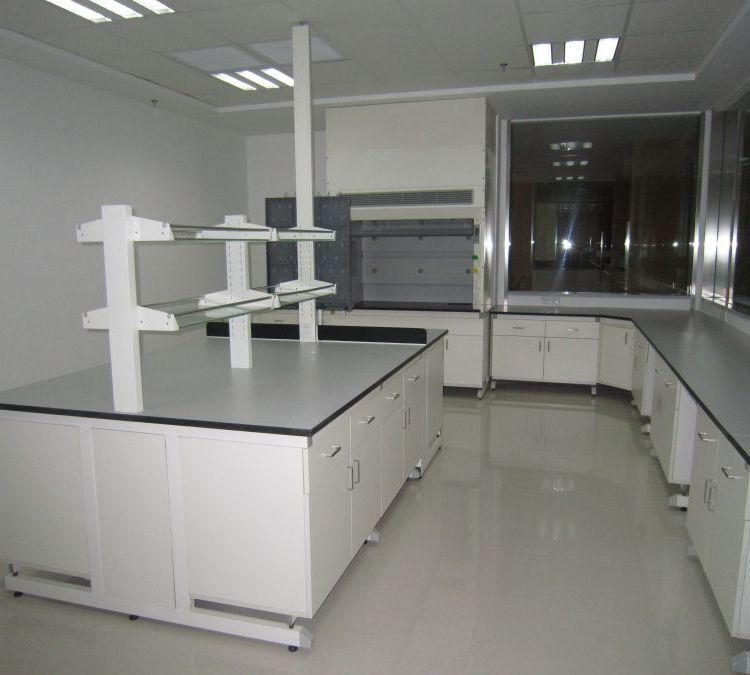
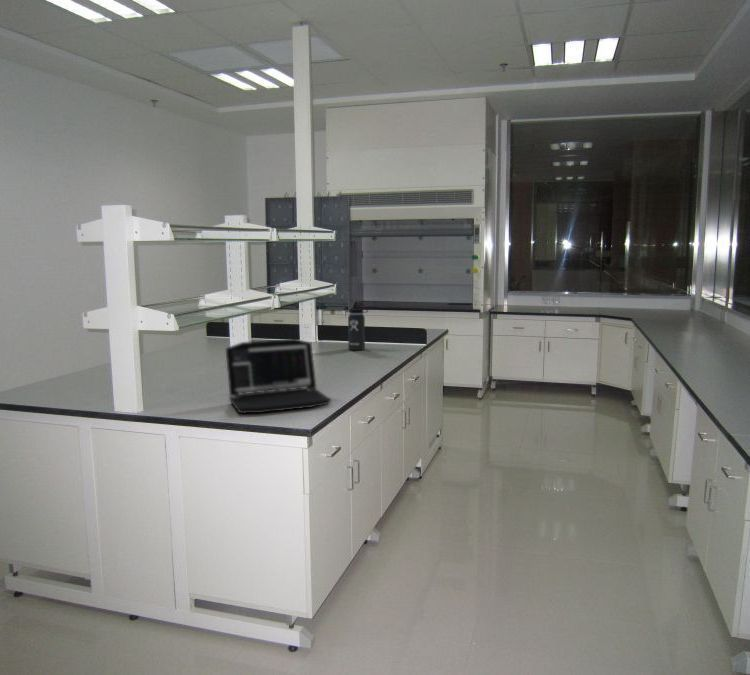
+ thermos bottle (358, 325)
+ laptop (277, 373)
